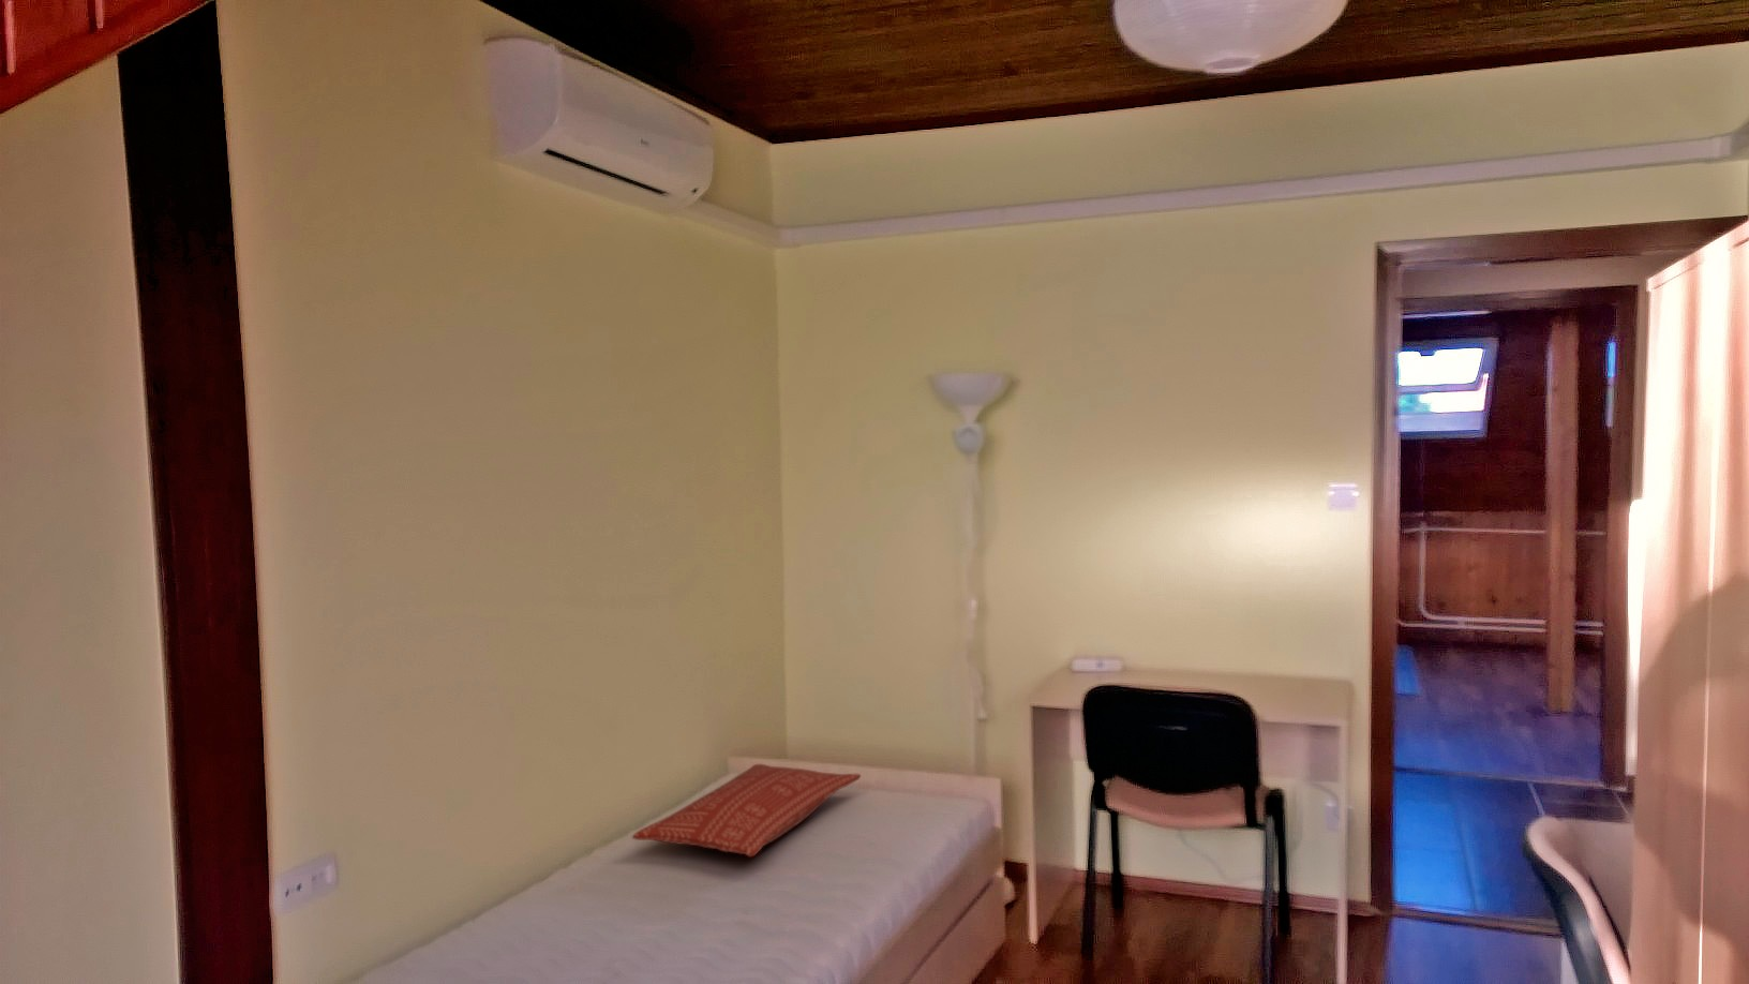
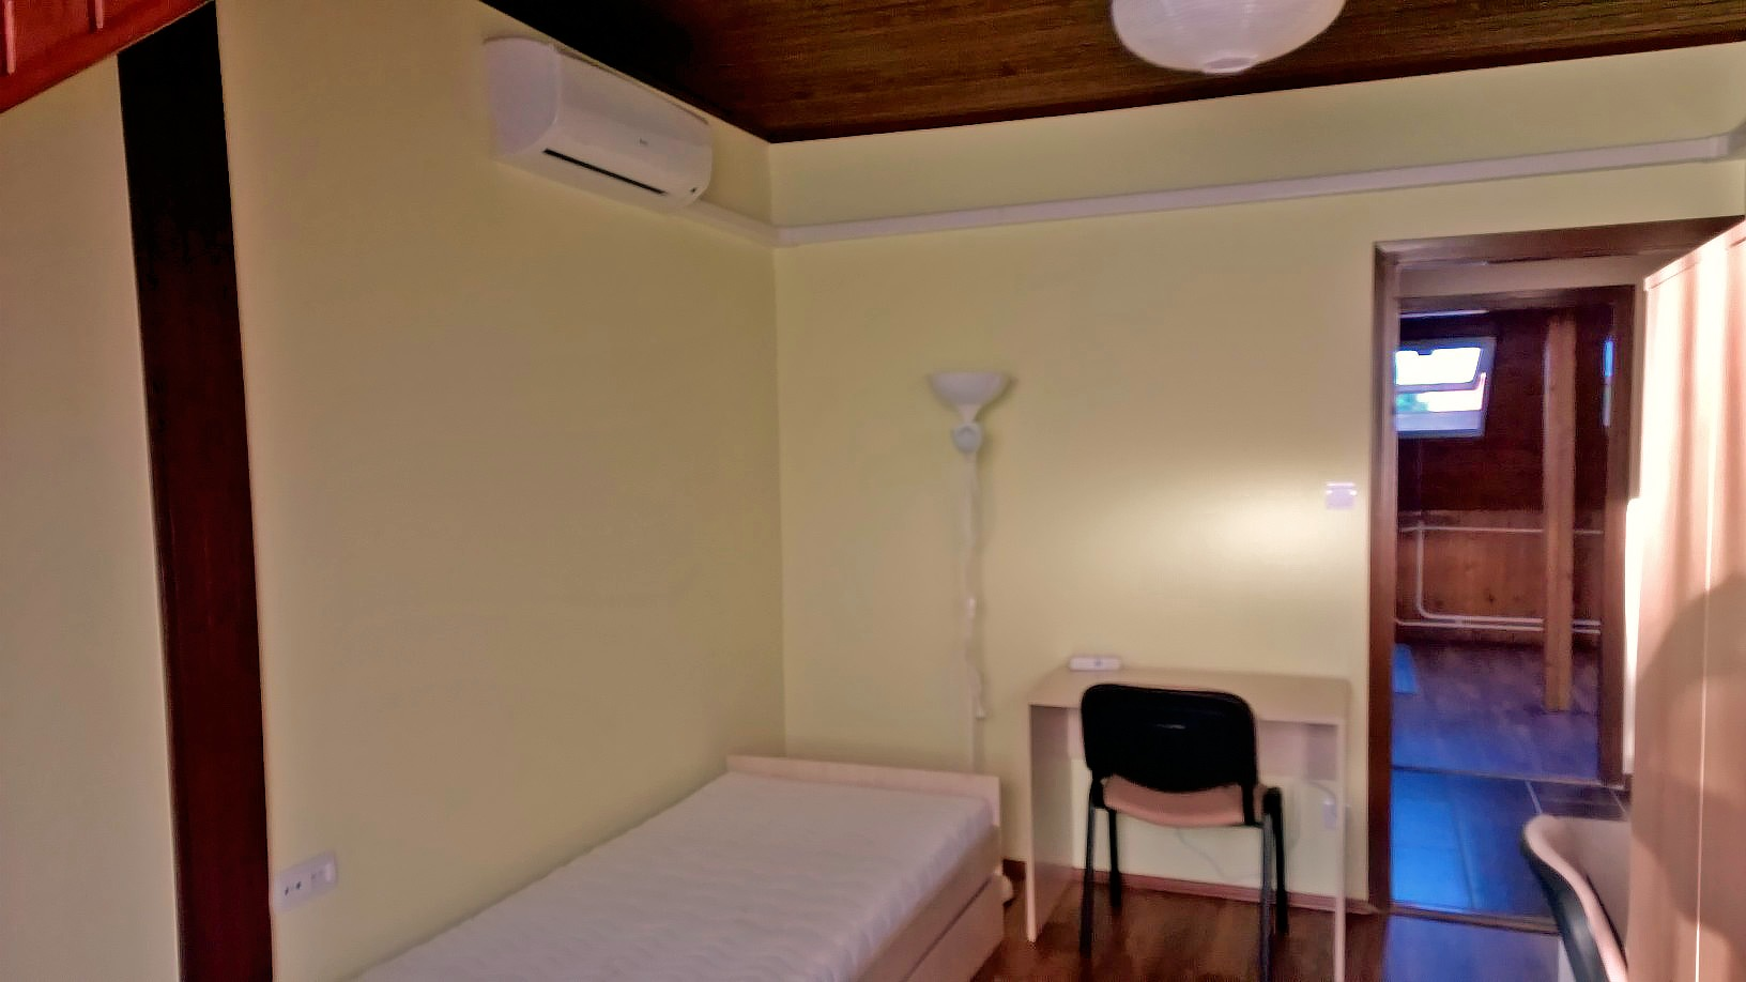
- pillow (753, 807)
